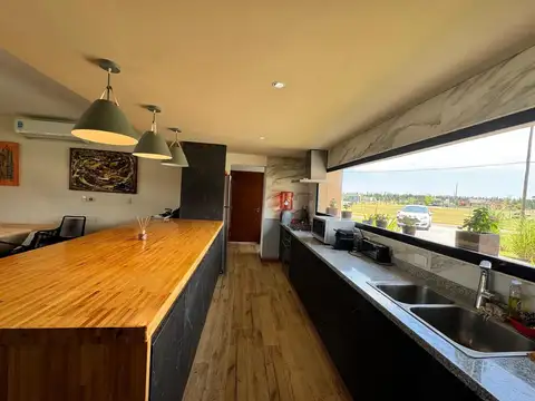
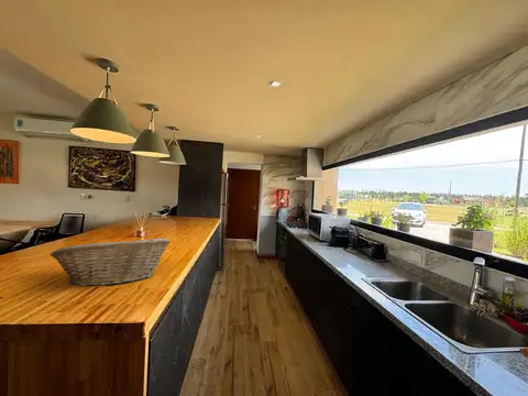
+ fruit basket (116, 255)
